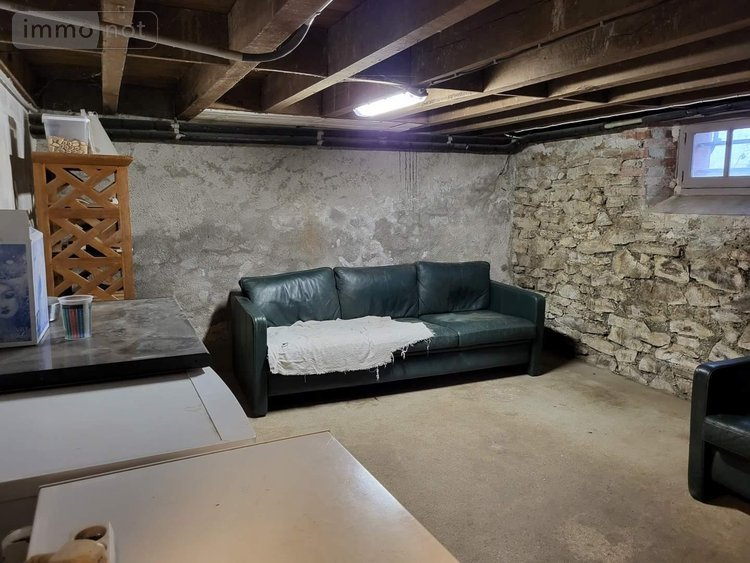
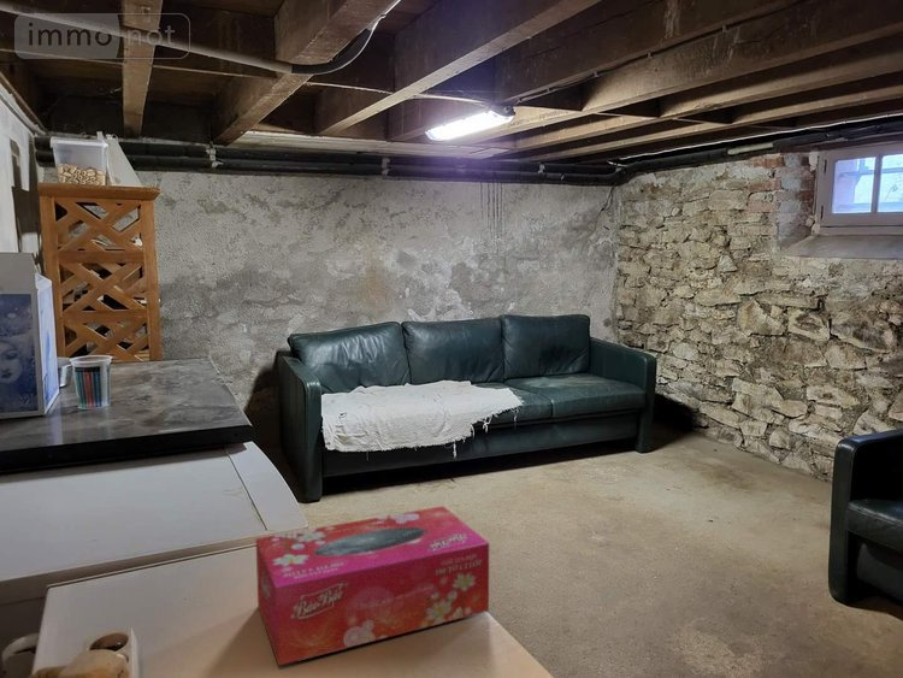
+ tissue box (372, 574)
